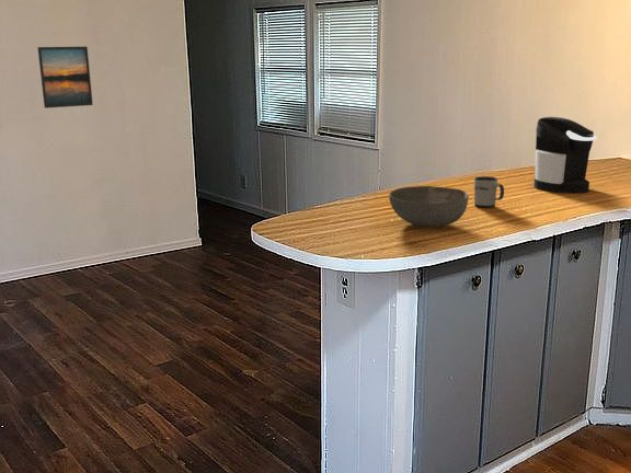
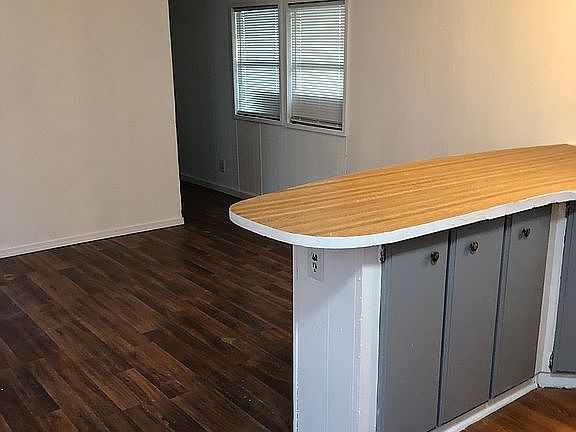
- coffee maker (565, 153)
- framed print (66, 77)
- bowl (428, 208)
- mug (489, 192)
